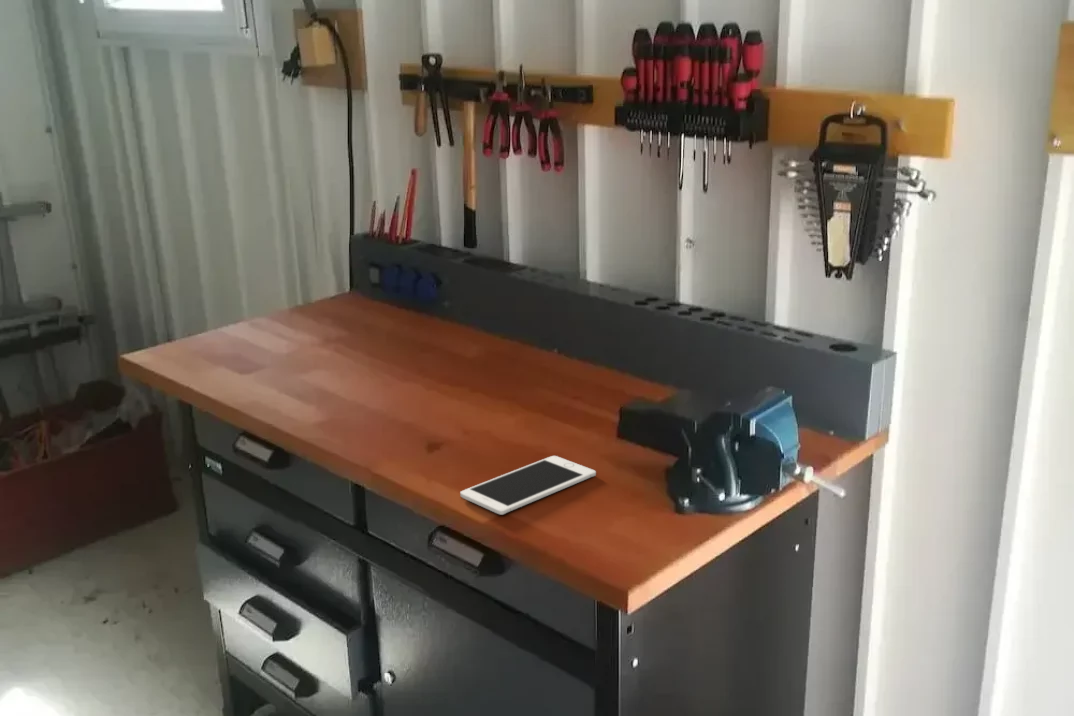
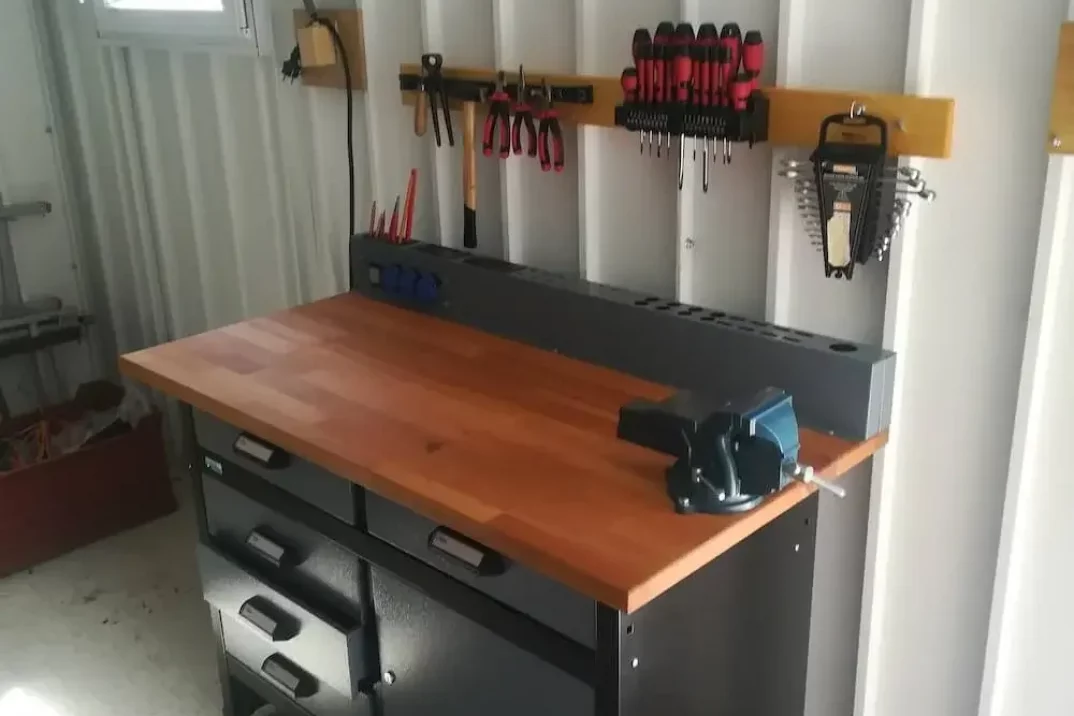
- cell phone (529, 483)
